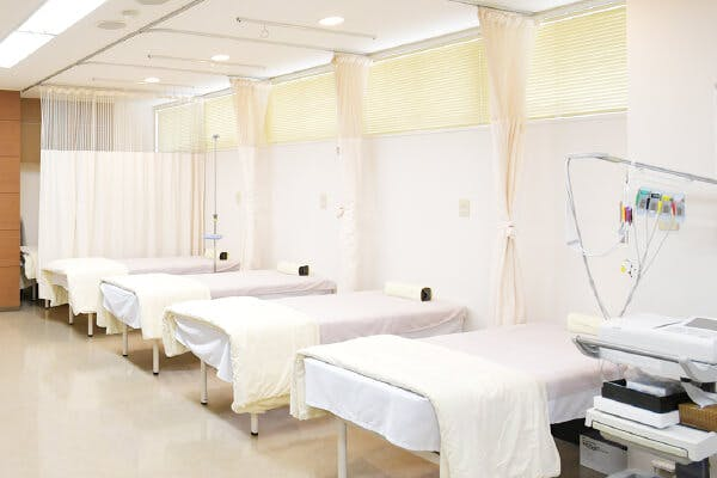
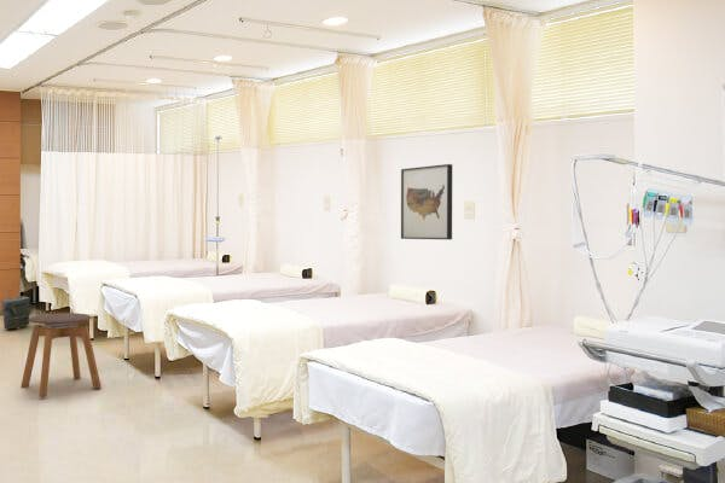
+ stool (70, 348)
+ bag (17, 313)
+ wall art (425, 203)
